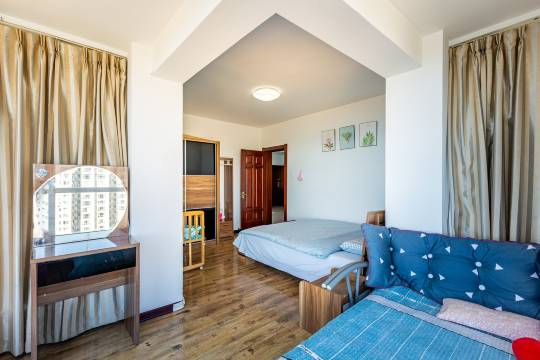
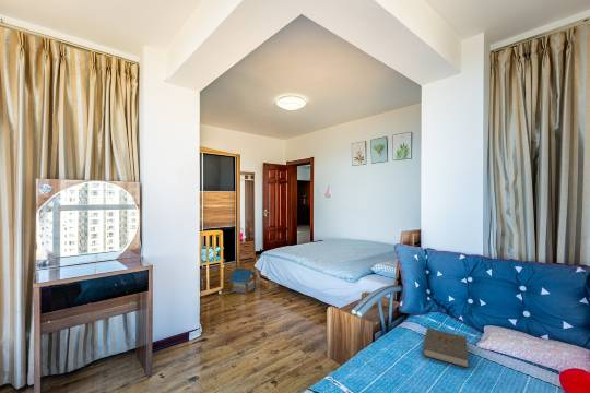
+ toy house (243, 278)
+ book (445, 345)
